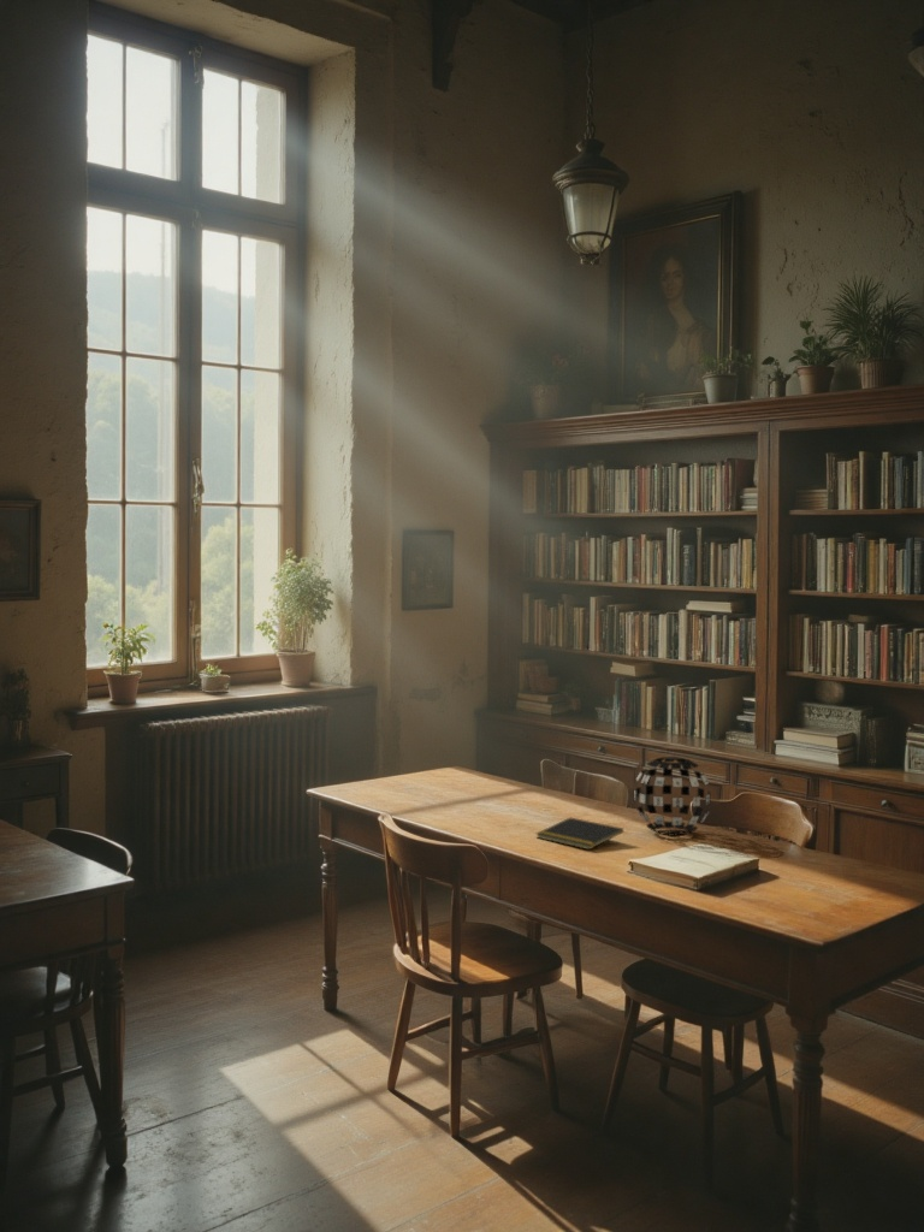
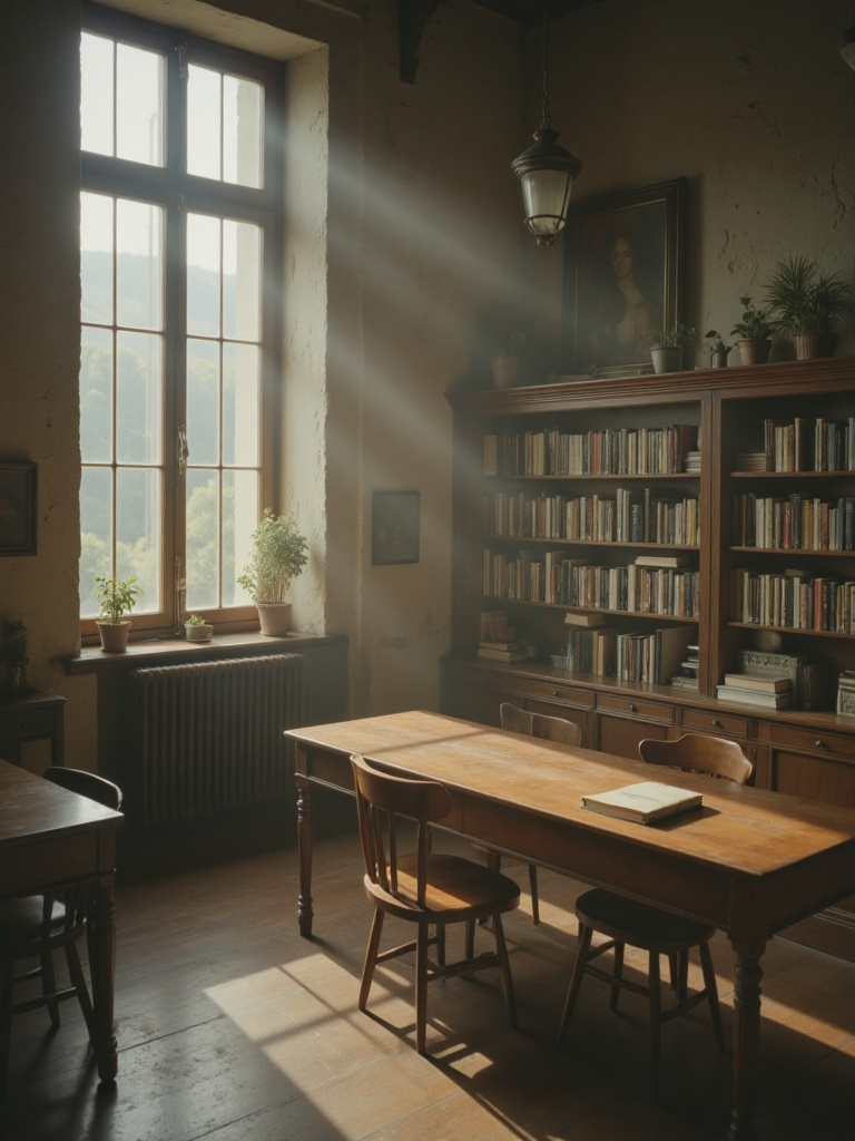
- decorative ball (673, 798)
- notepad (579, 833)
